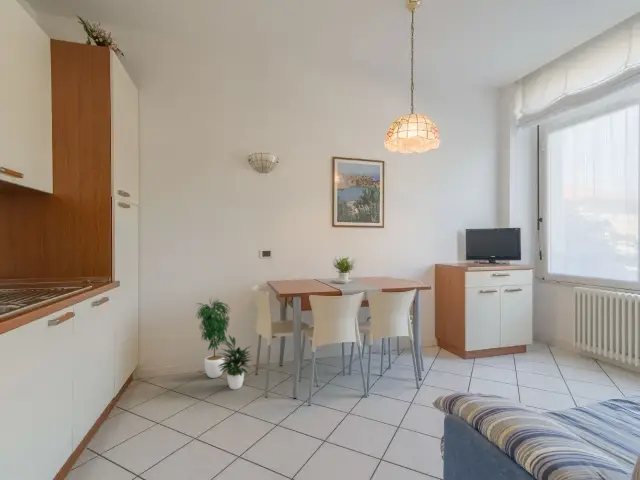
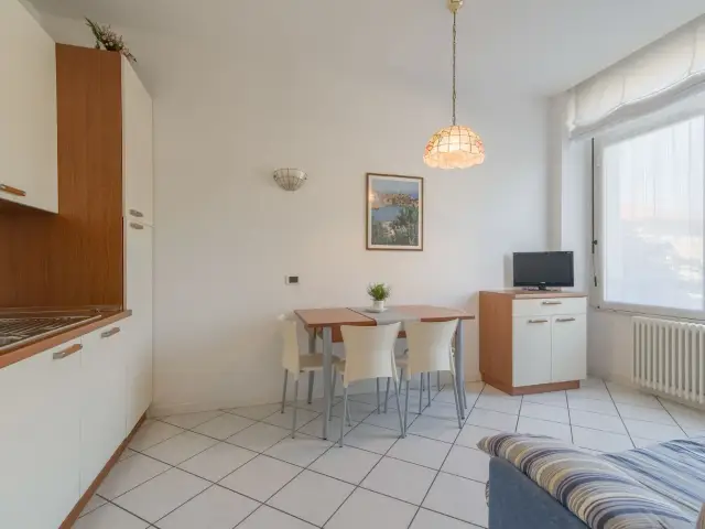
- potted plant (222, 339)
